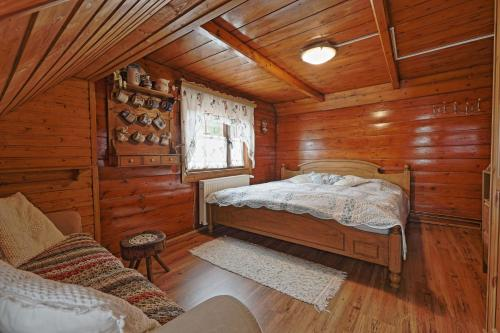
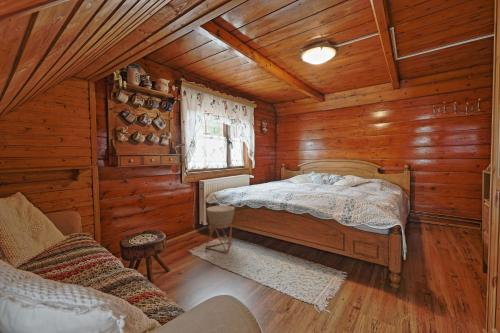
+ planter (221, 228)
